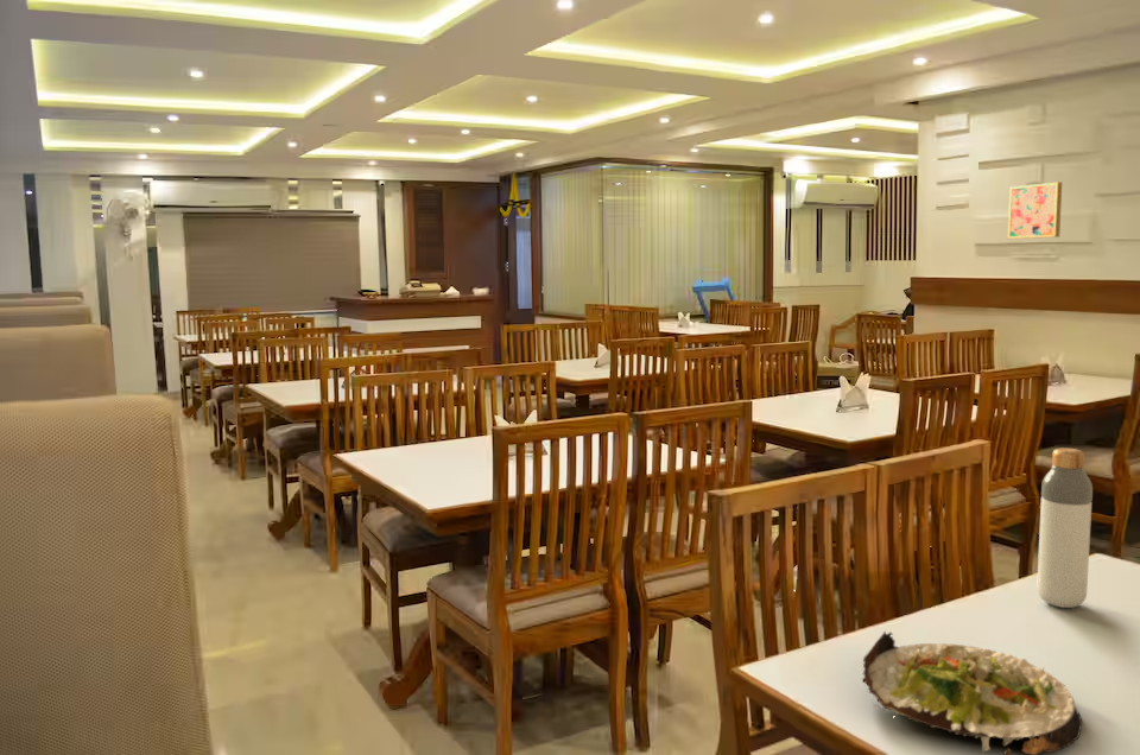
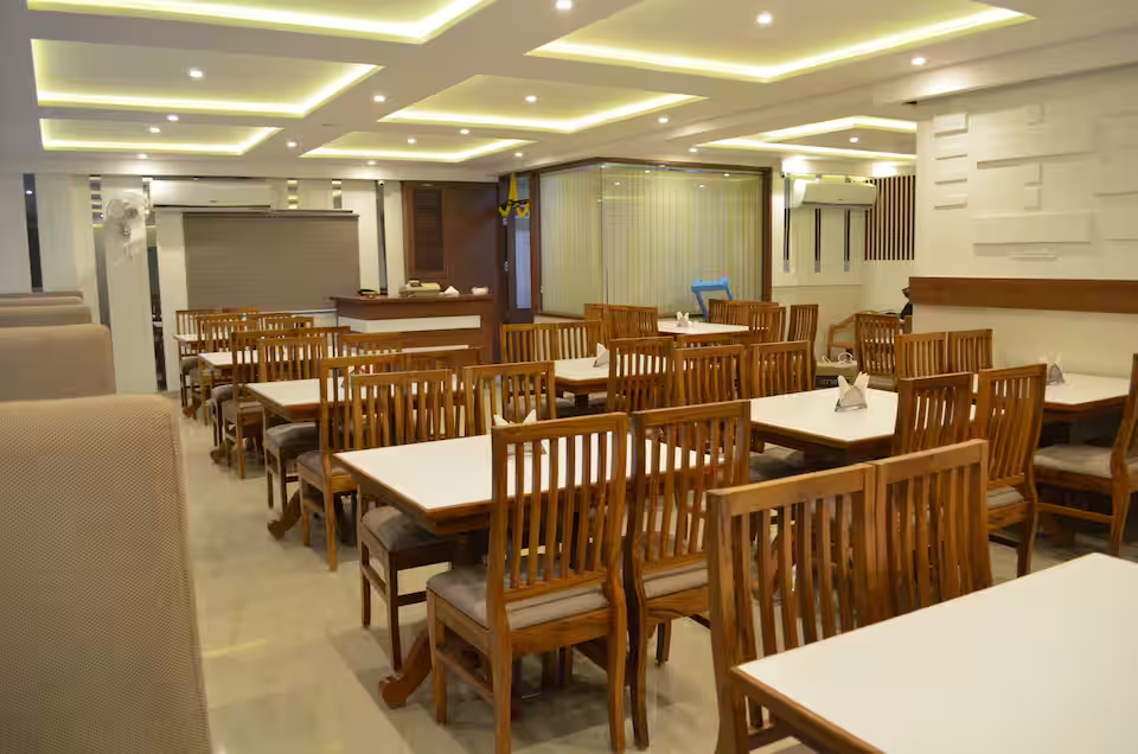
- wall art (1033, 211)
- bottle (1064, 527)
- salad plate (970, 683)
